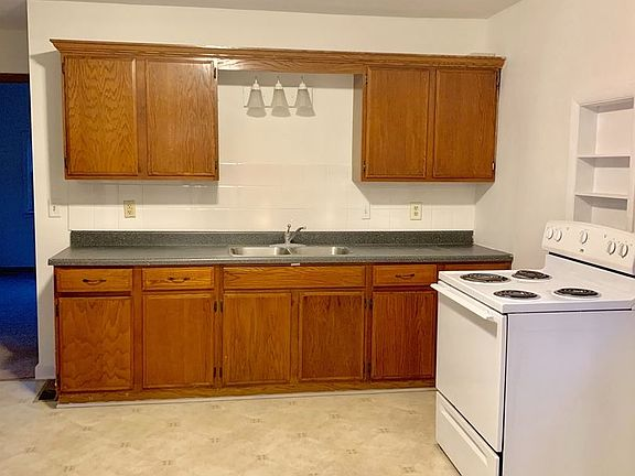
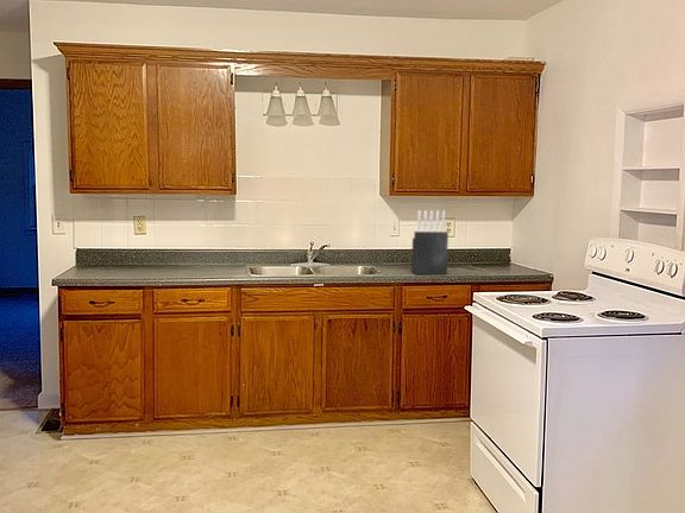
+ knife block (429, 241)
